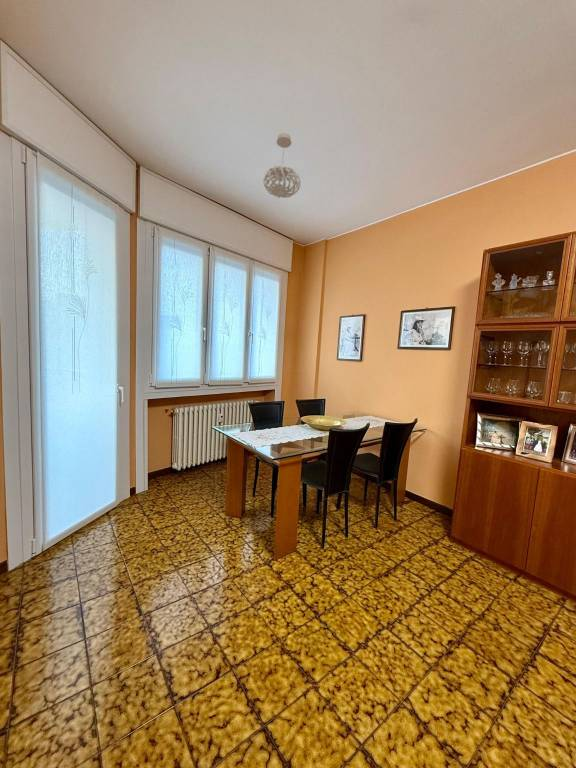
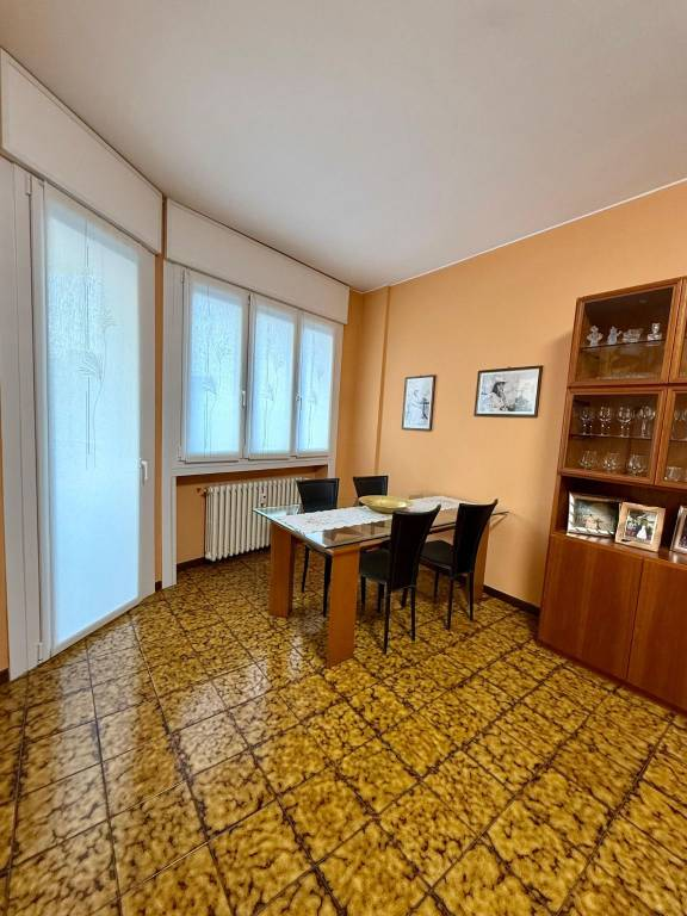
- pendant light (282, 167)
